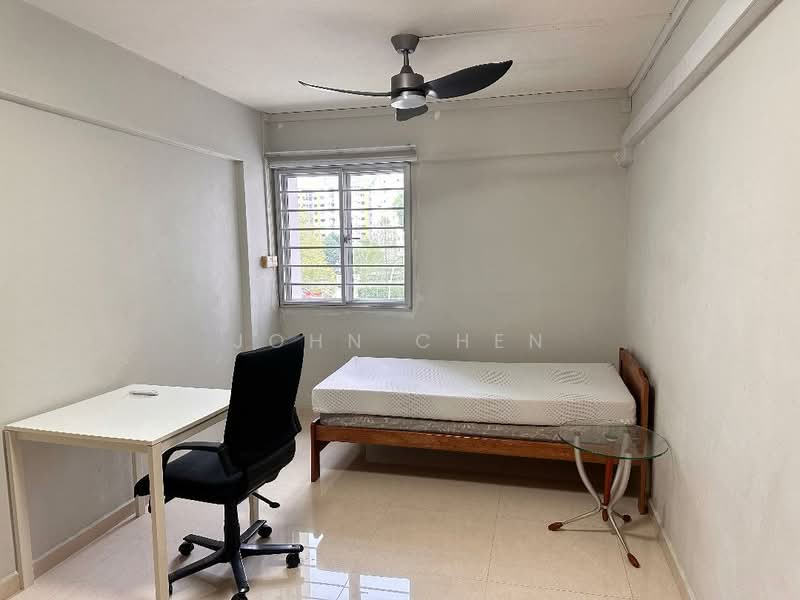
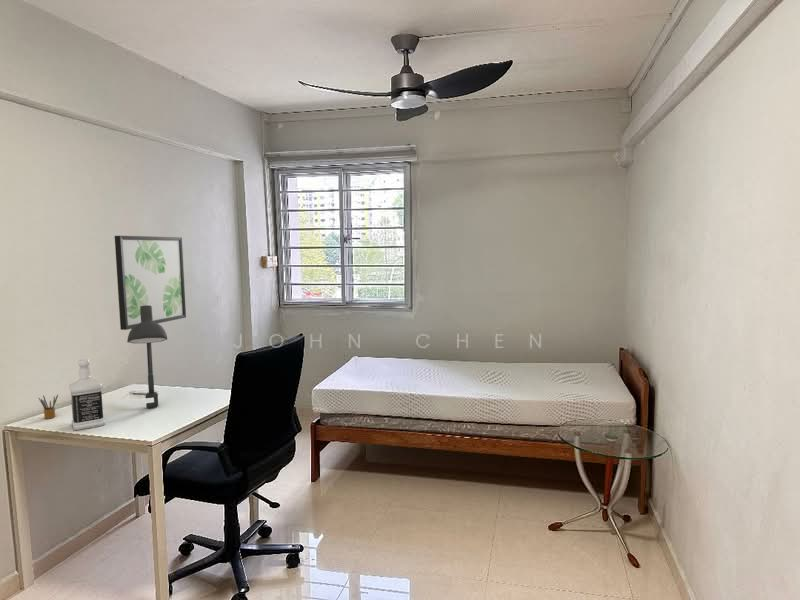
+ desk lamp (149, 356)
+ wall art (153, 280)
+ bottle (86, 392)
+ pencil box (50, 406)
